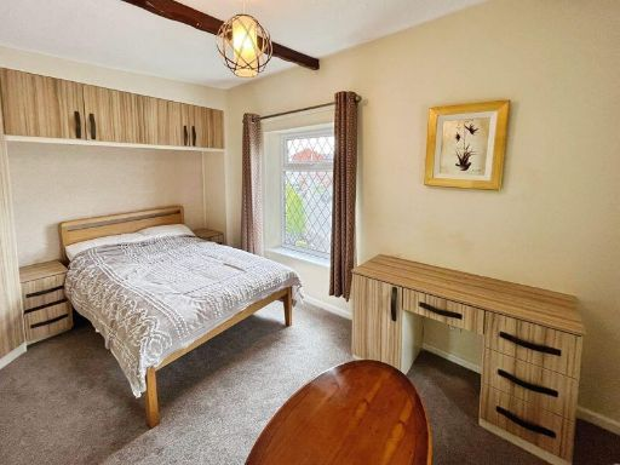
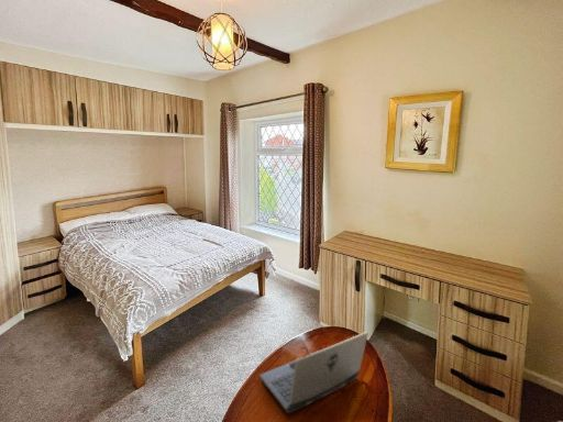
+ laptop computer (311, 355)
